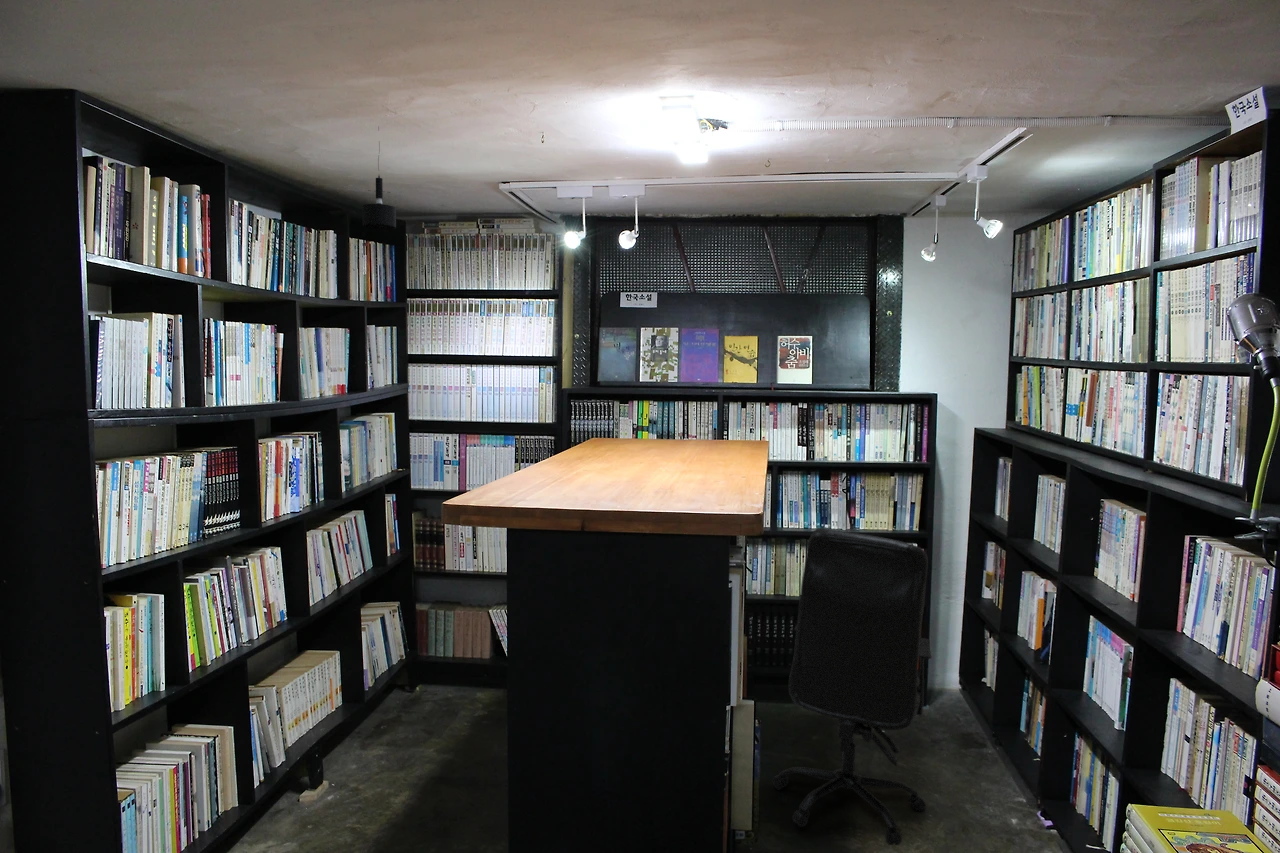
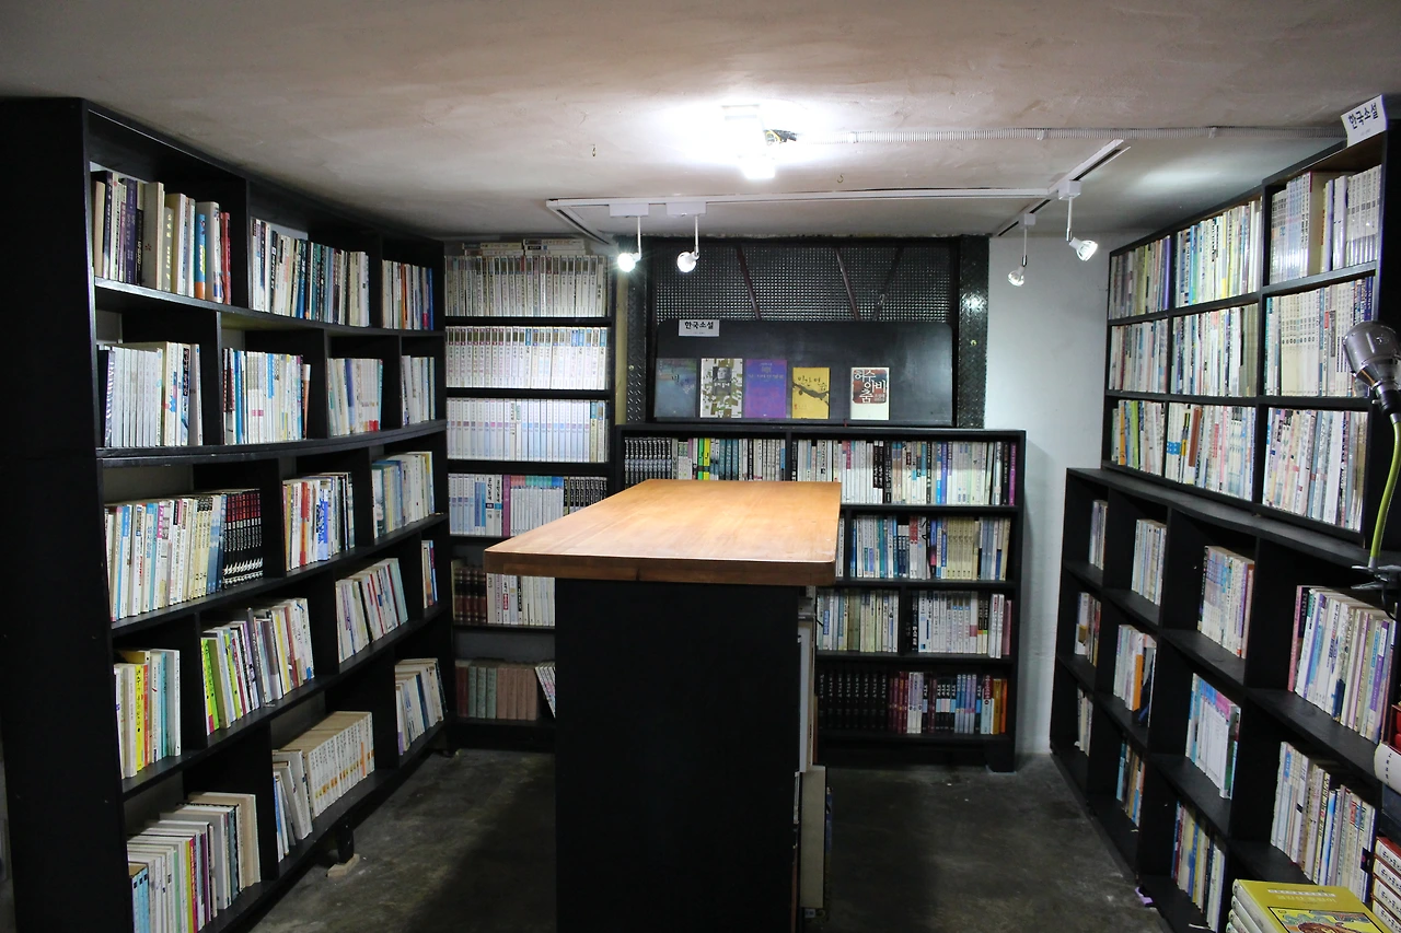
- office chair (860, 662)
- pendant light (379, 176)
